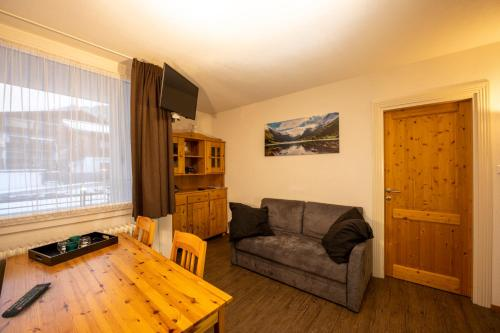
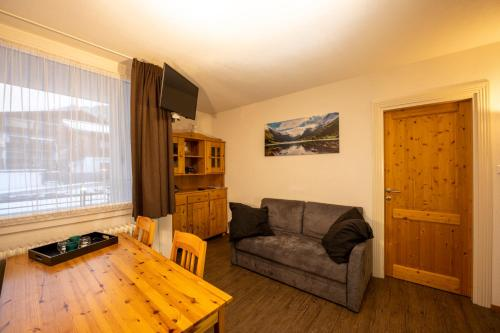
- remote control (29, 298)
